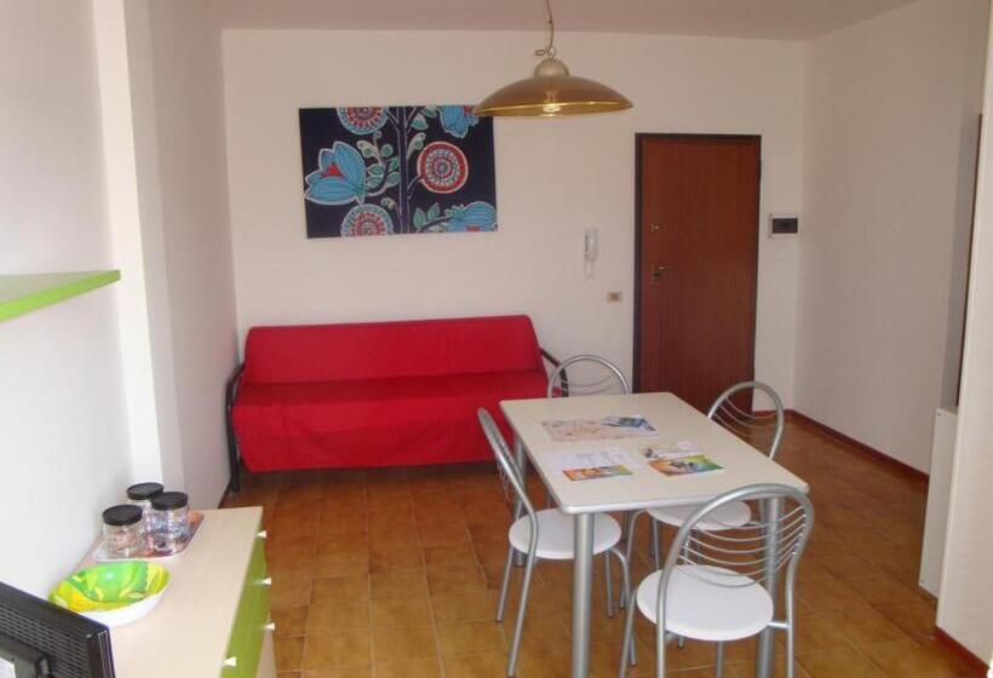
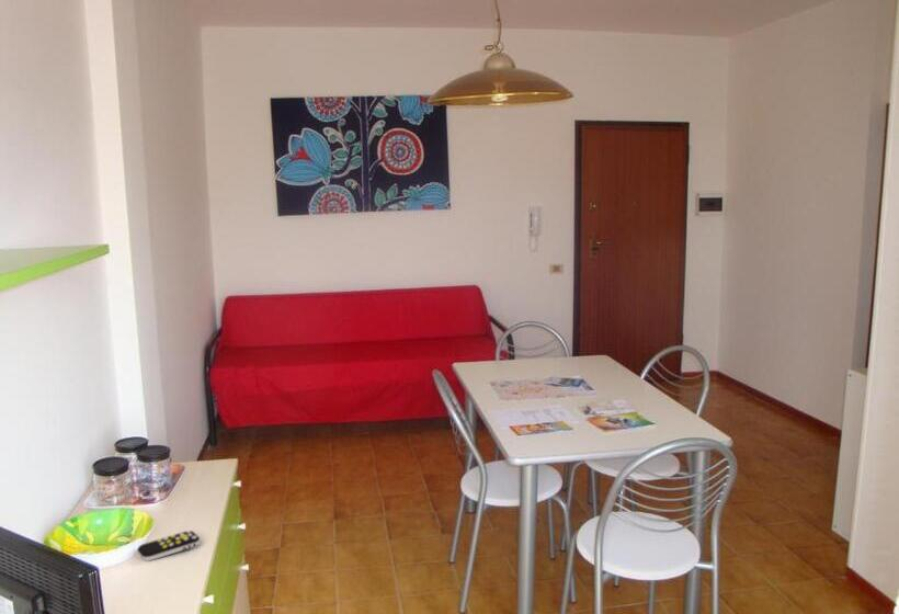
+ remote control (169, 545)
